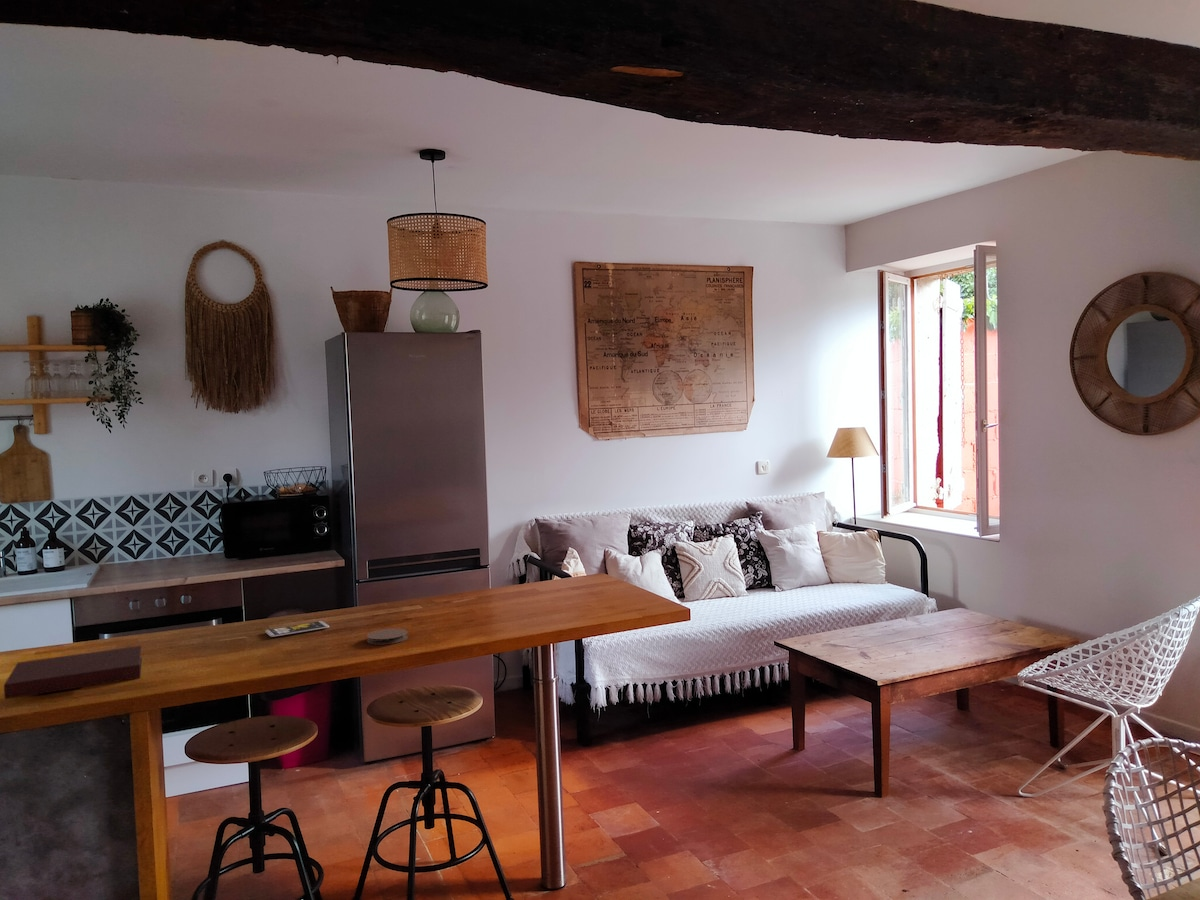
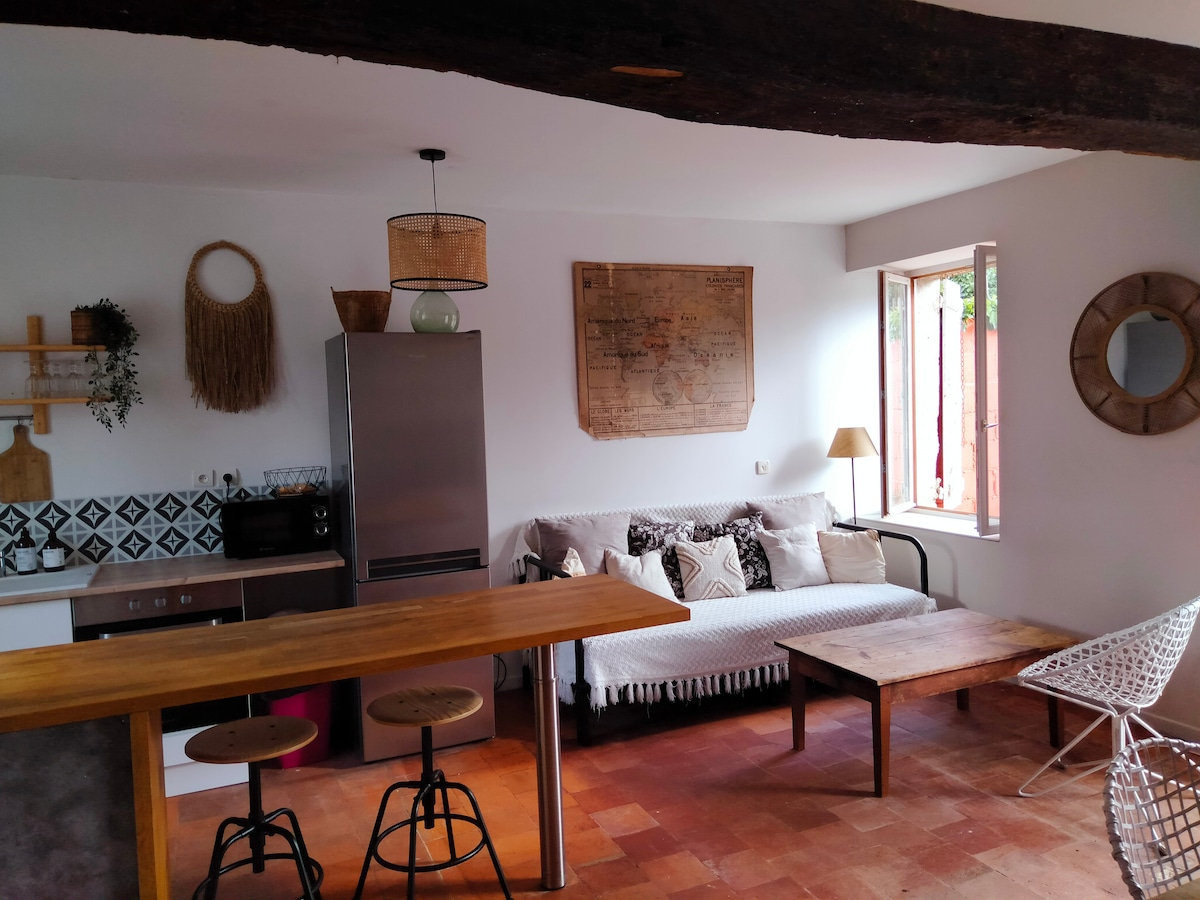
- coaster (387, 636)
- smartphone (297, 629)
- notebook (77, 670)
